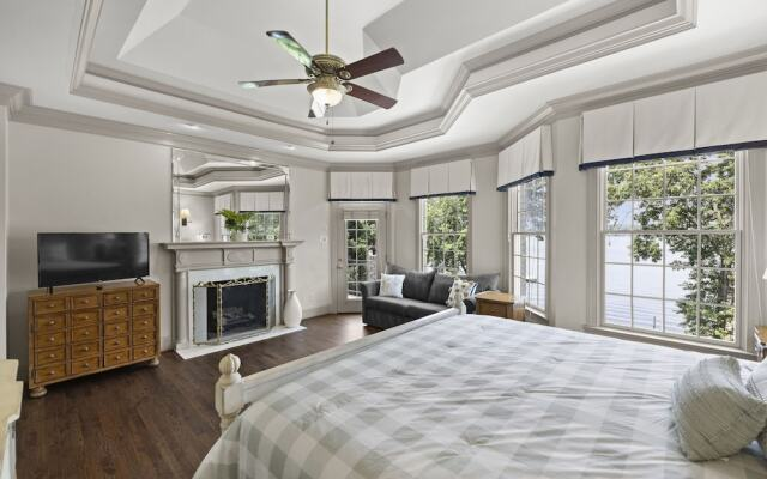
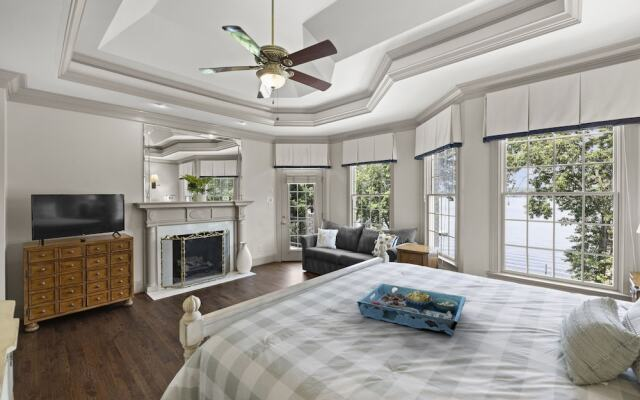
+ serving tray (412, 304)
